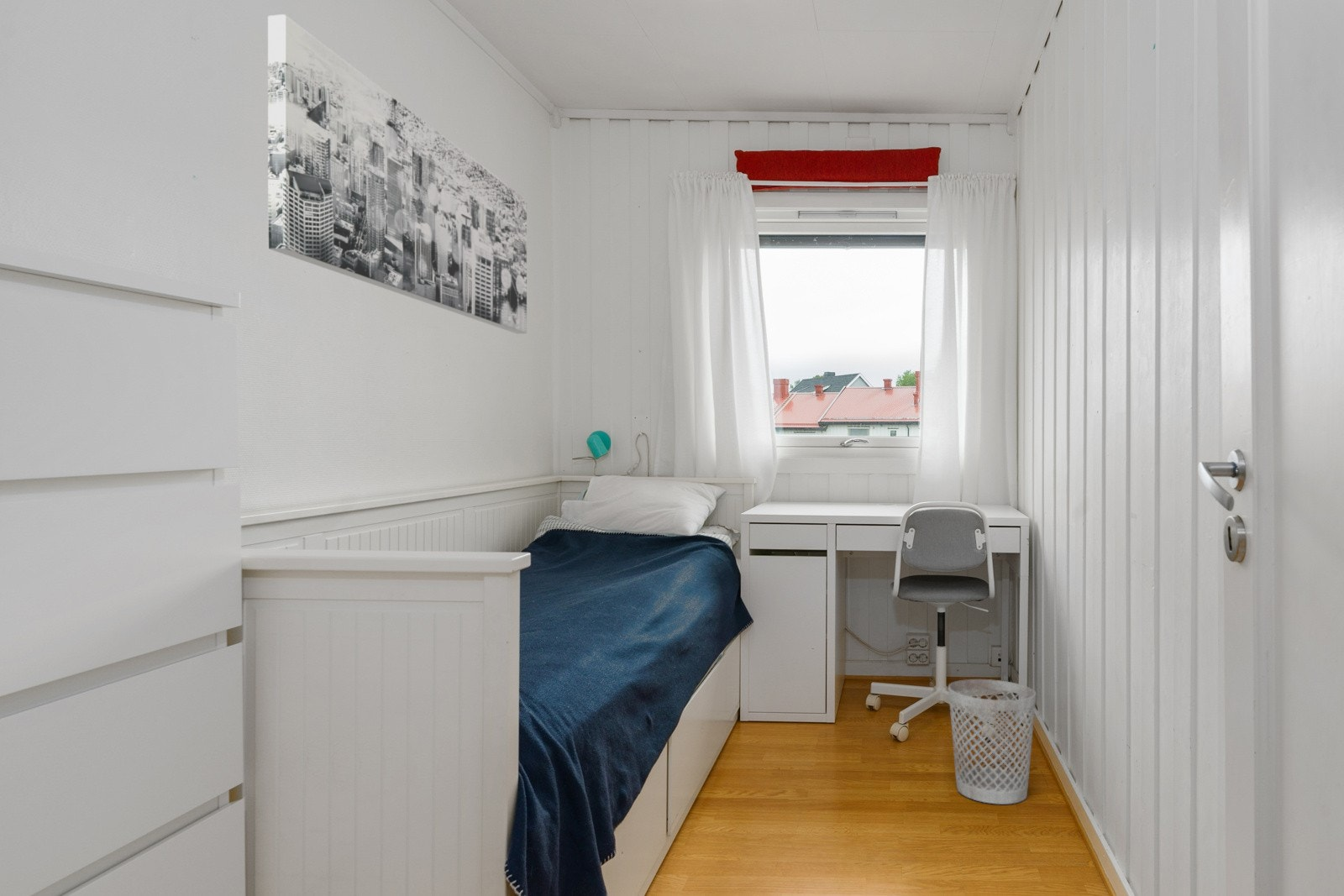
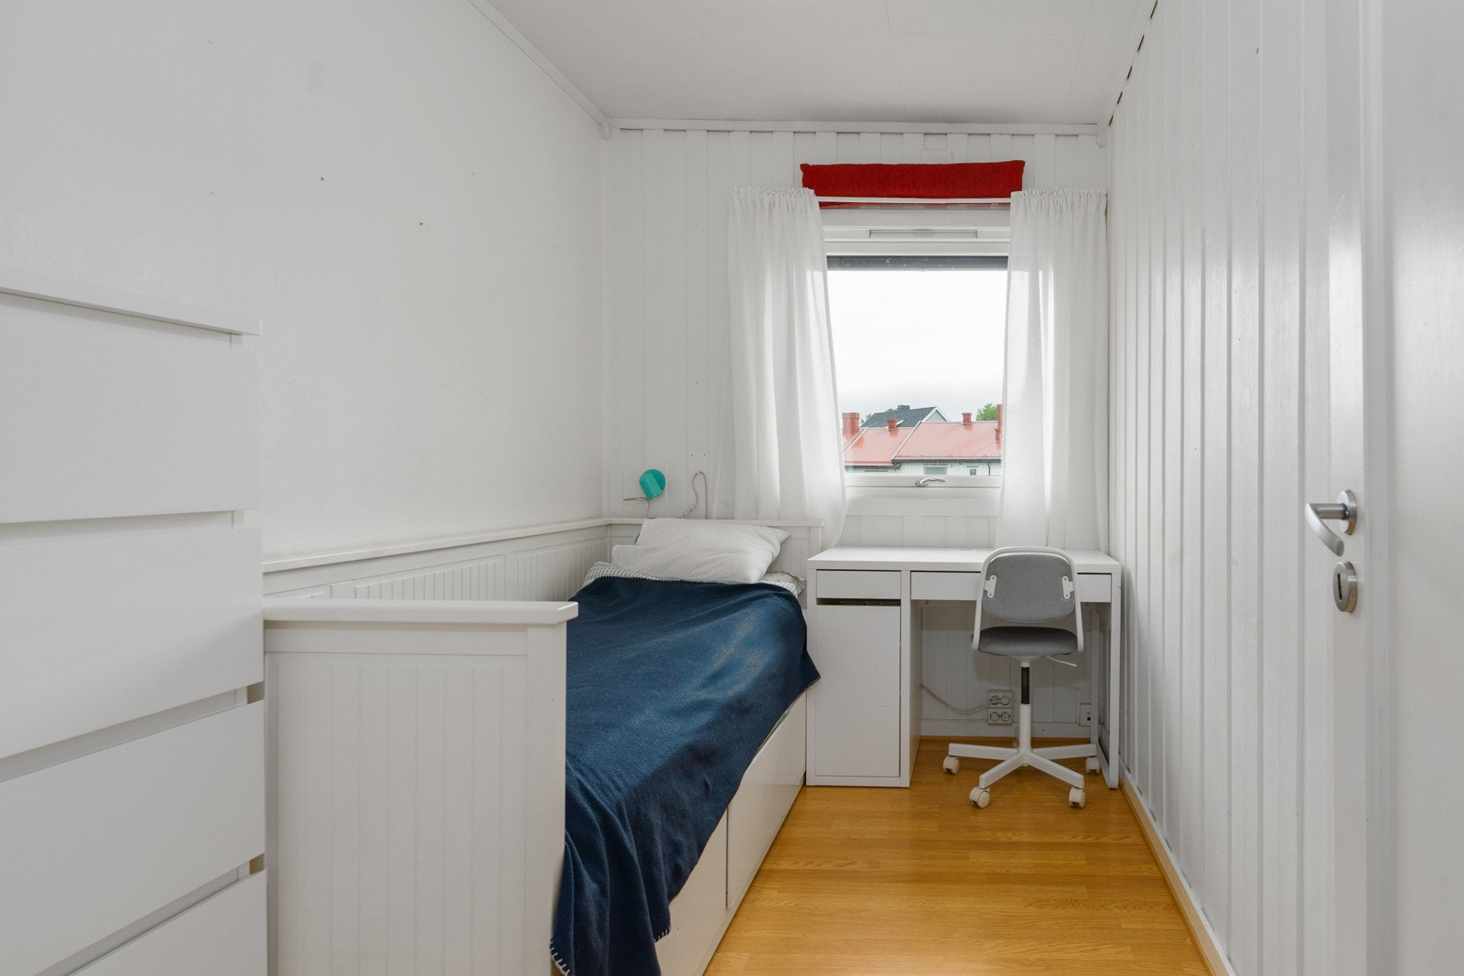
- wall art (432, 217)
- wastebasket (991, 740)
